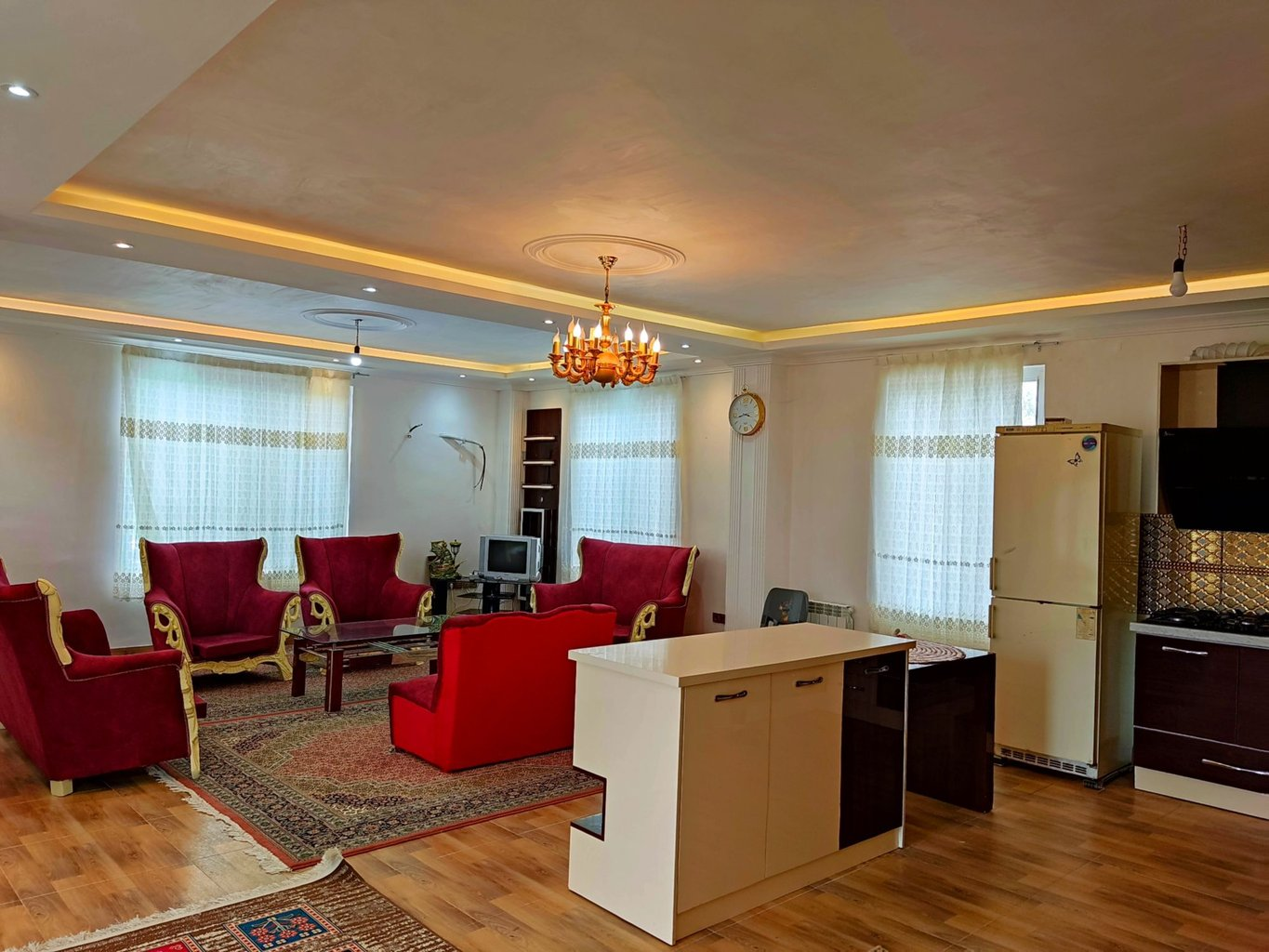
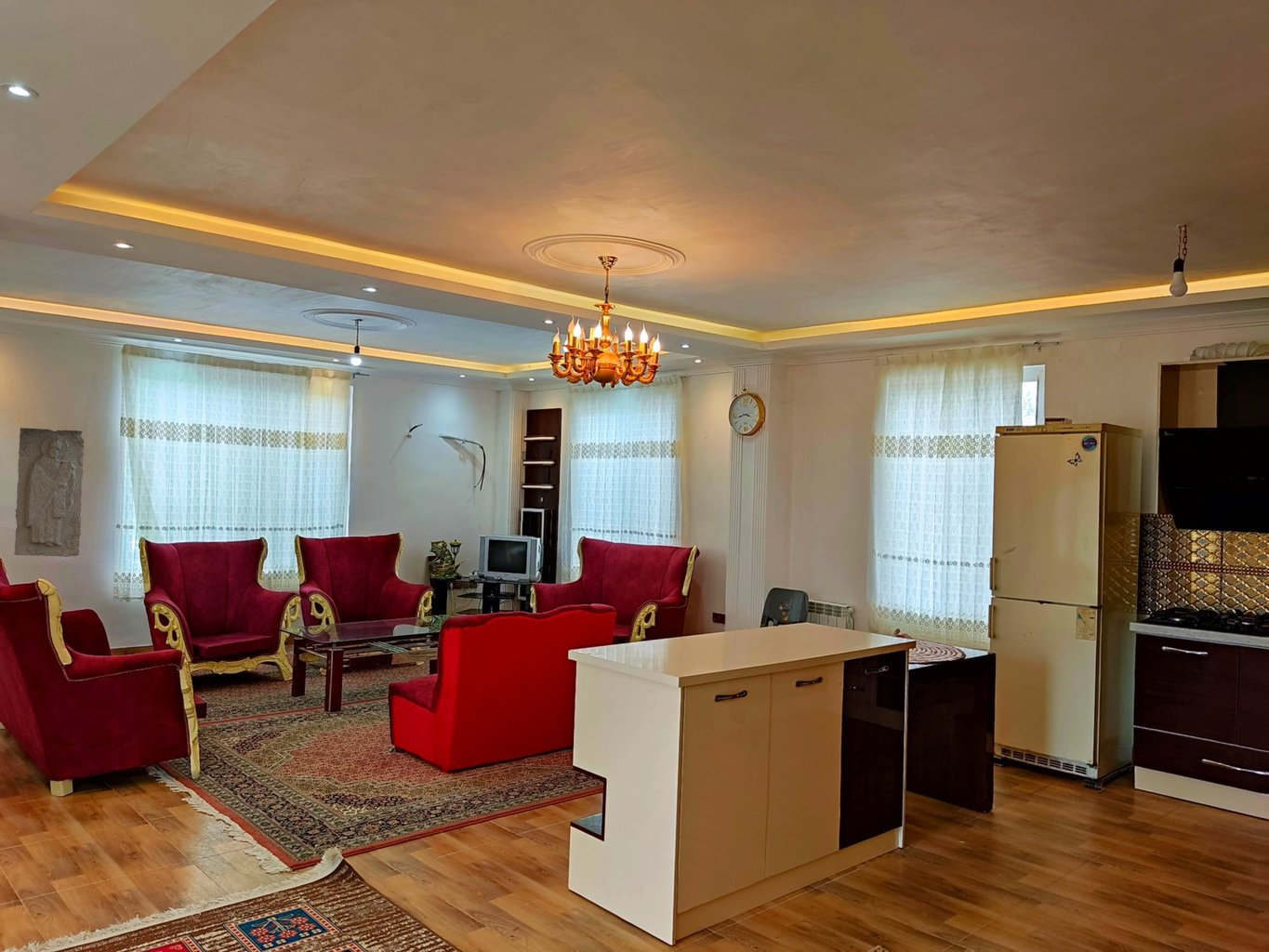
+ stone relief (50, 493)
